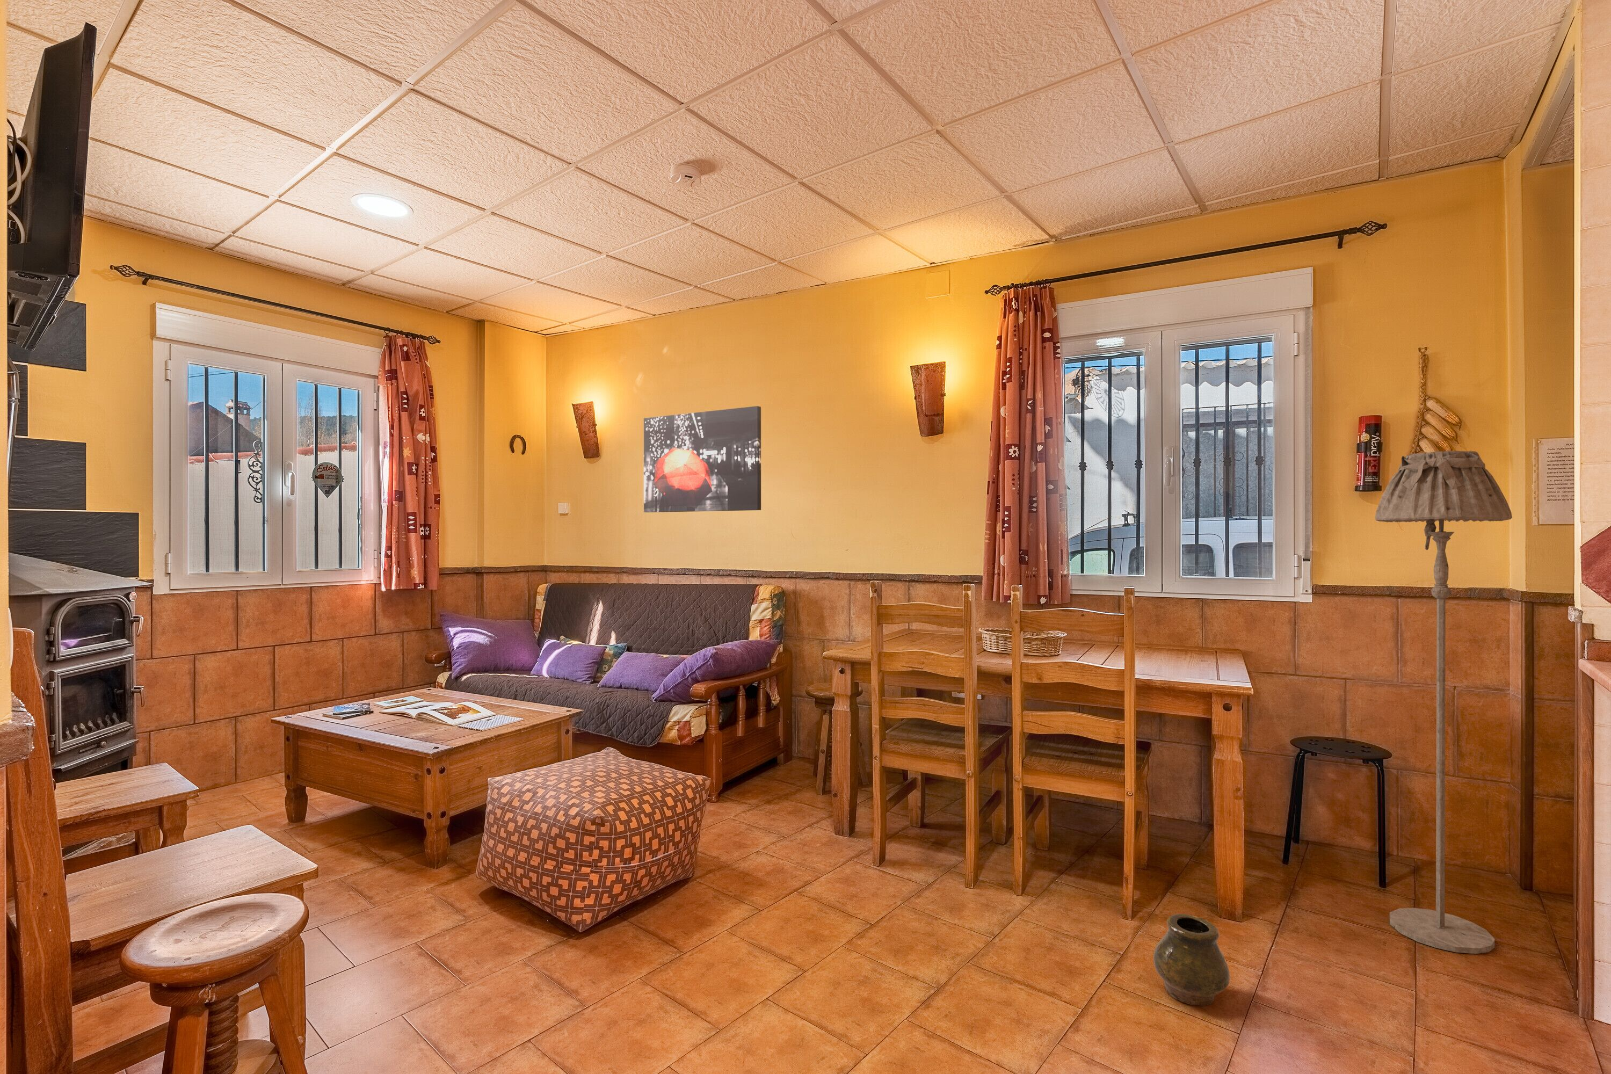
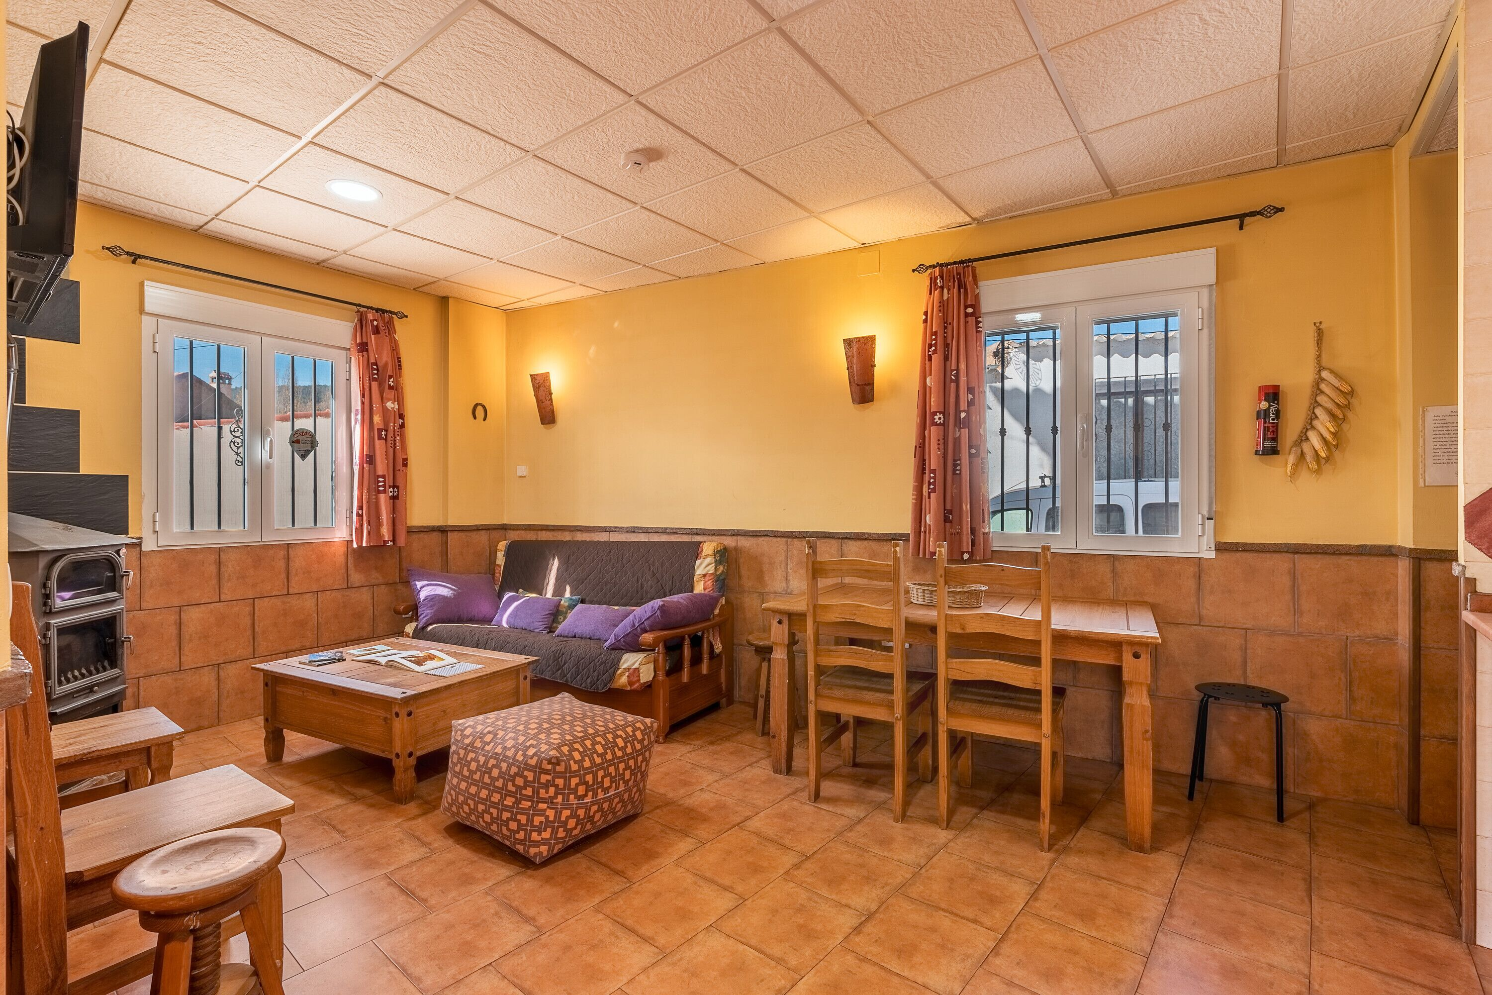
- vase (1190, 959)
- floor lamp (1440, 693)
- wall art (699, 461)
